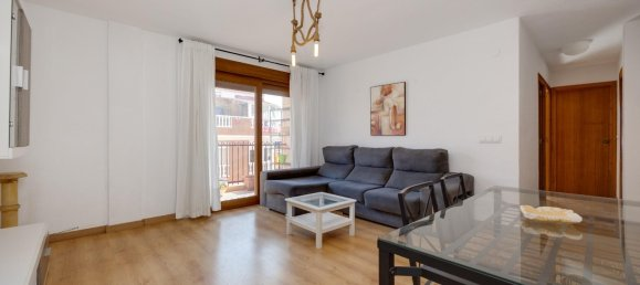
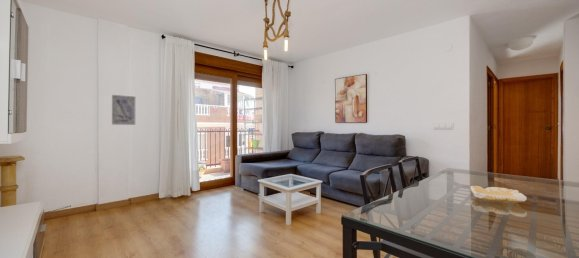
+ wall art (123, 110)
